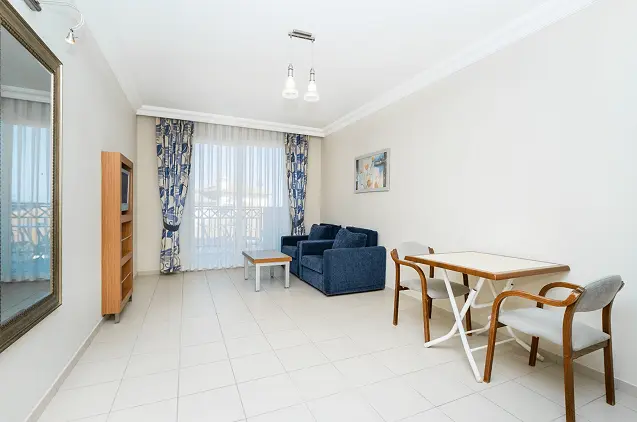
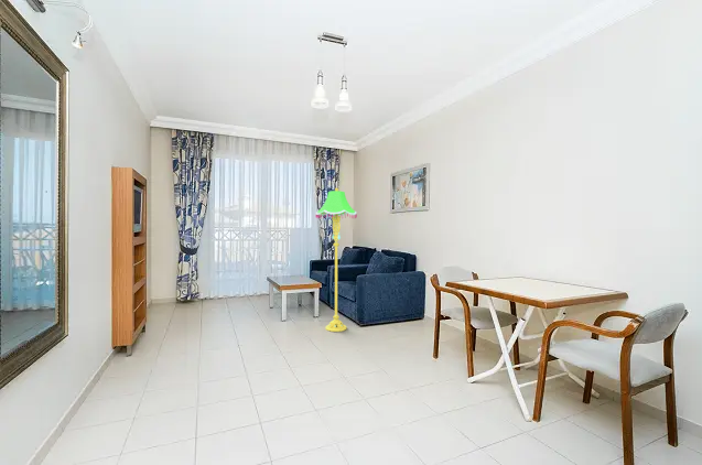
+ floor lamp (336, 258)
